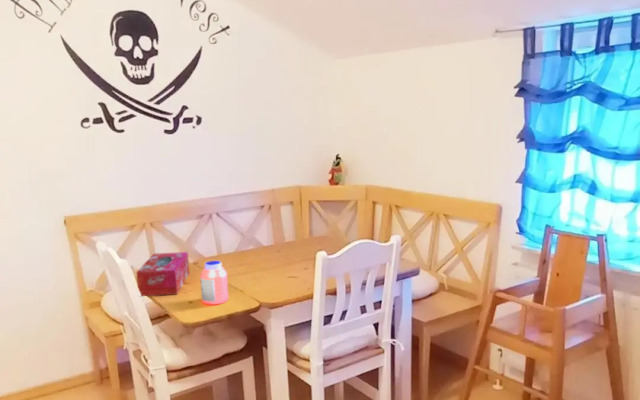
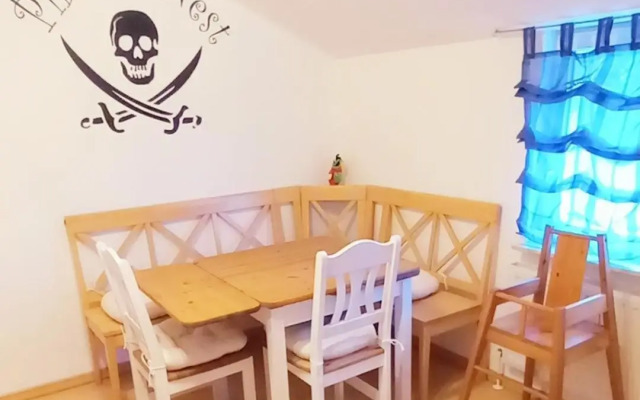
- jar (214, 281)
- tissue box (164, 272)
